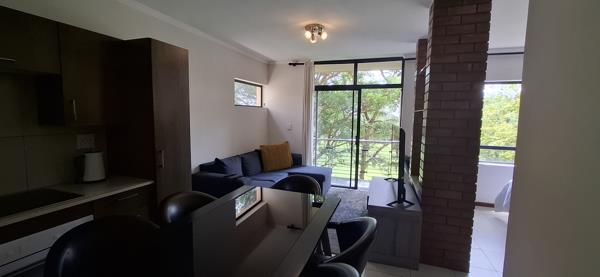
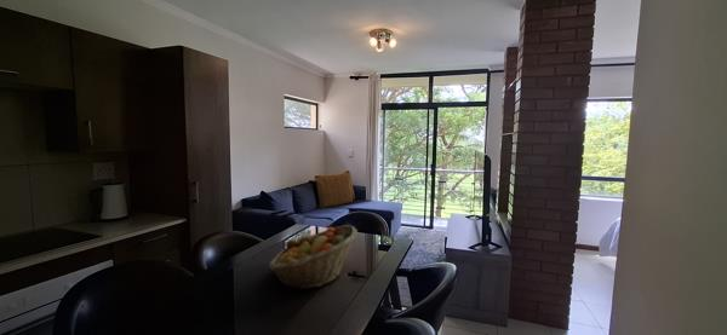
+ fruit basket (315, 252)
